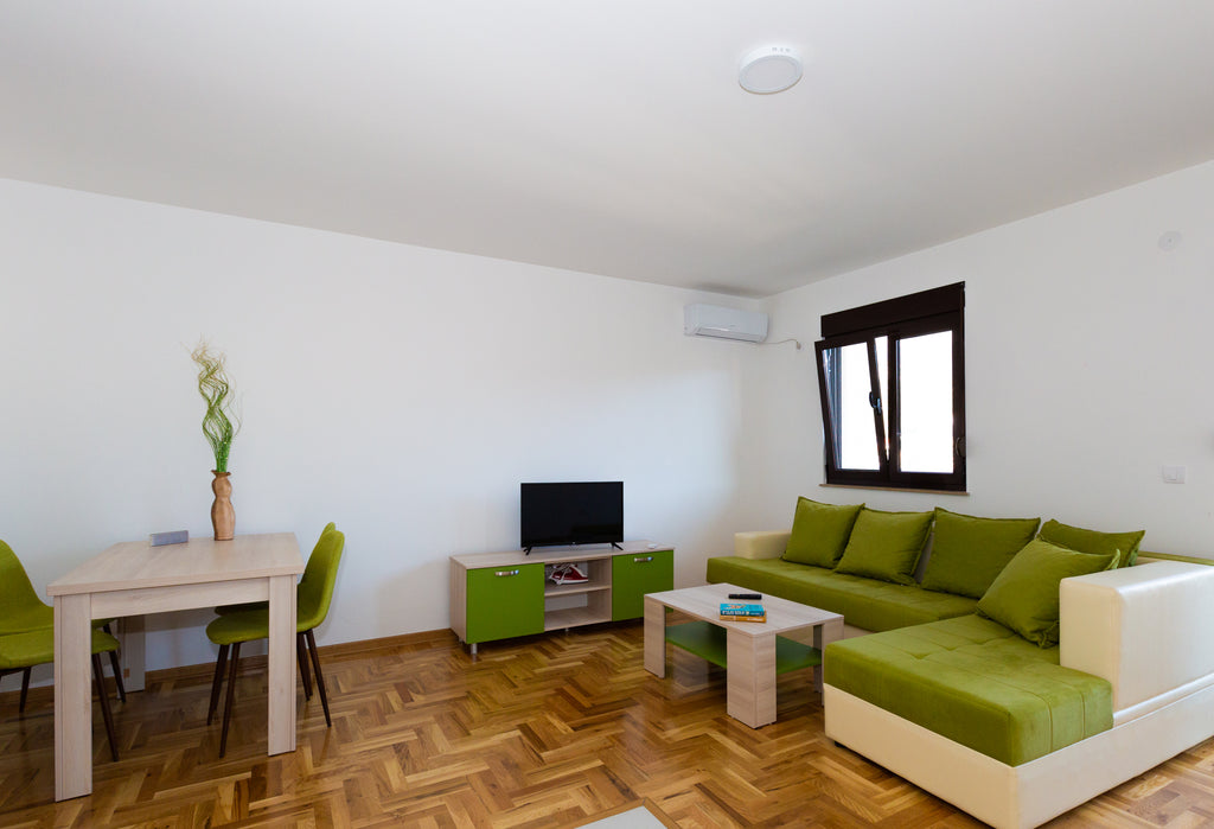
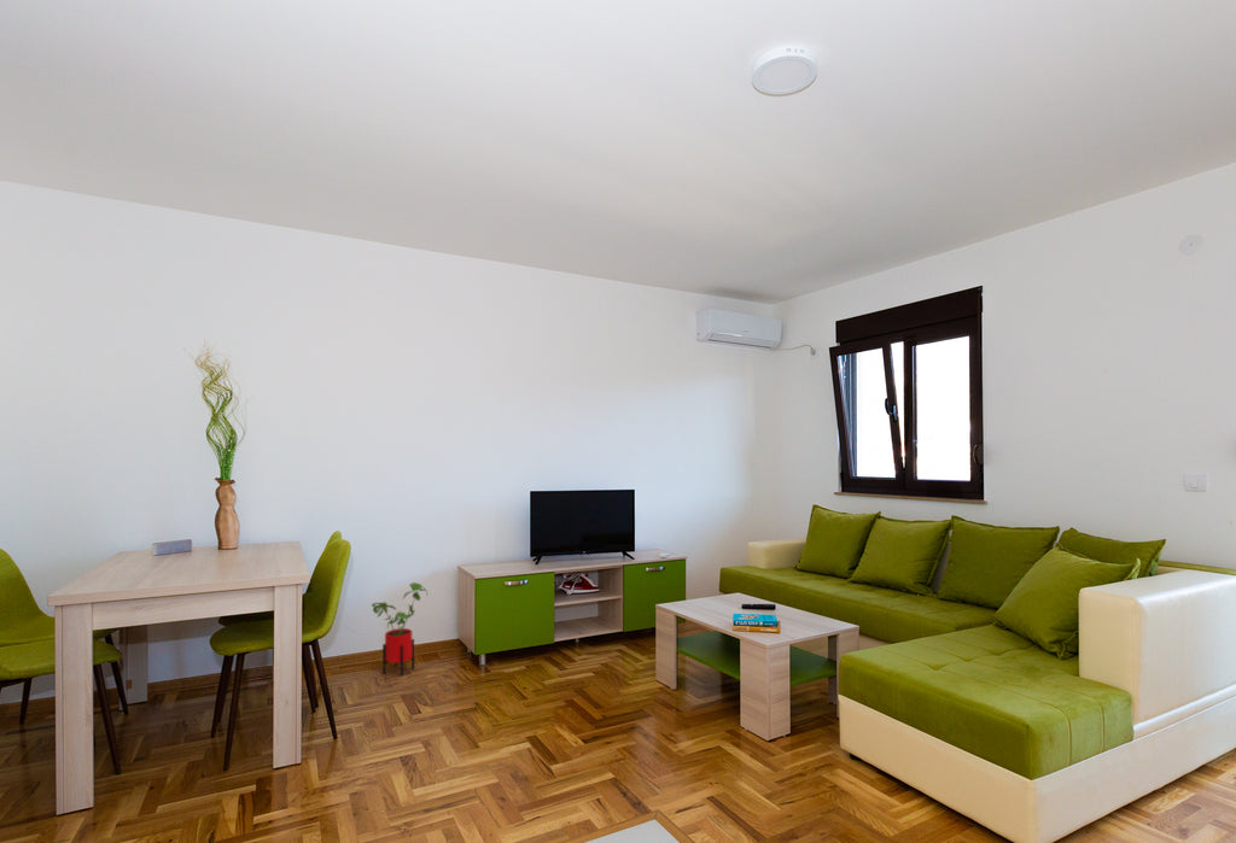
+ house plant (402, 627)
